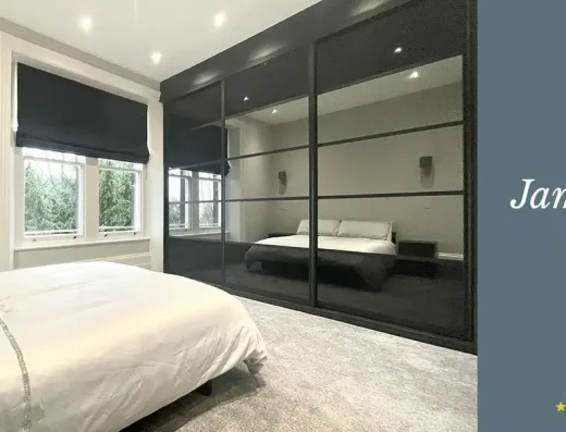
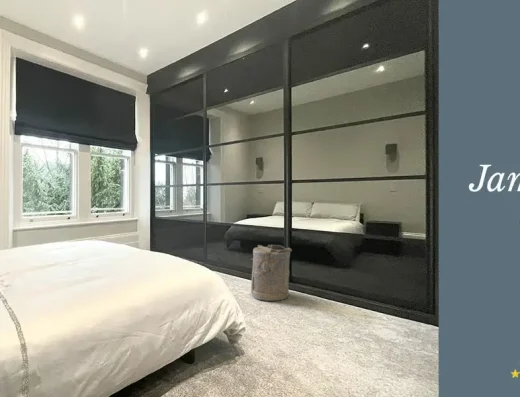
+ laundry hamper (269, 270)
